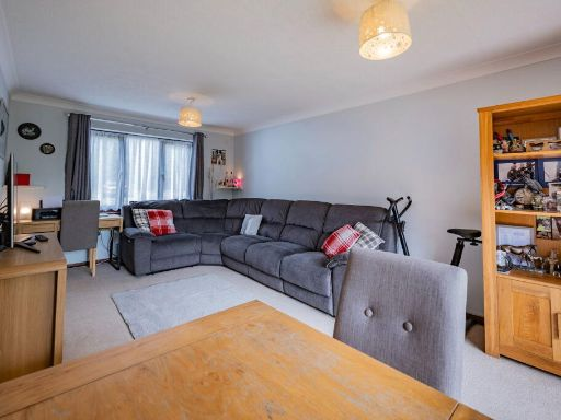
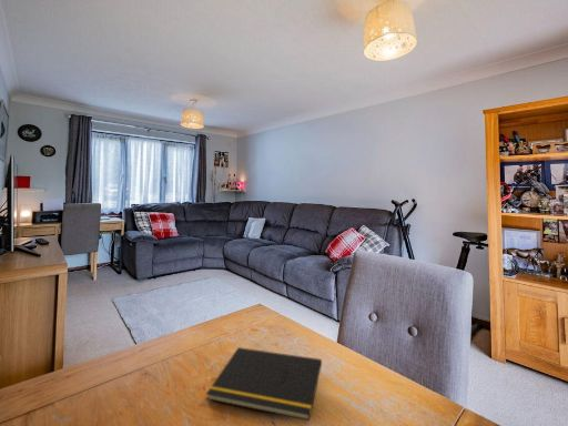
+ notepad (267, 377)
